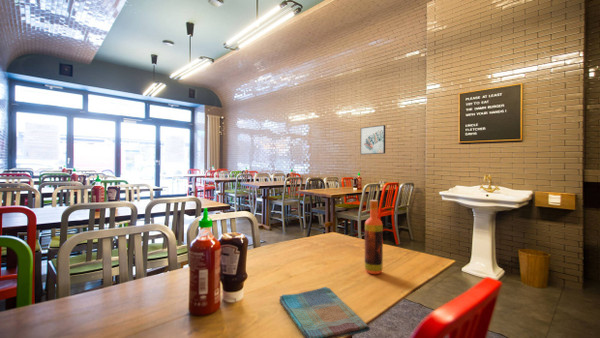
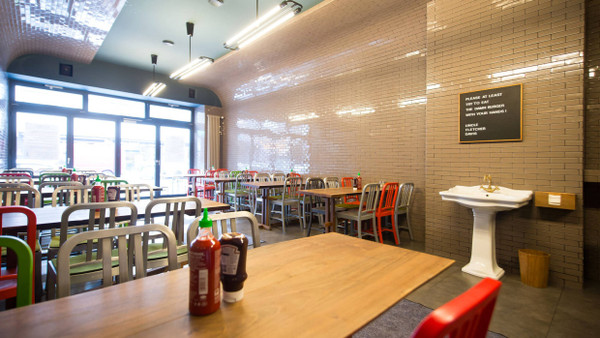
- wall art (372, 140)
- dish towel (320, 310)
- hot sauce (373, 236)
